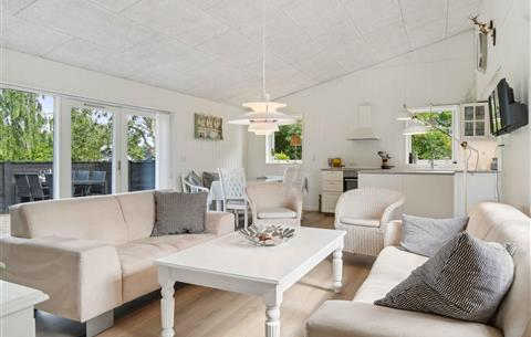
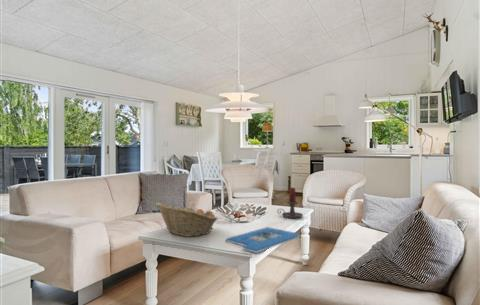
+ candle holder (289, 201)
+ board game (262, 236)
+ fruit basket (186, 216)
